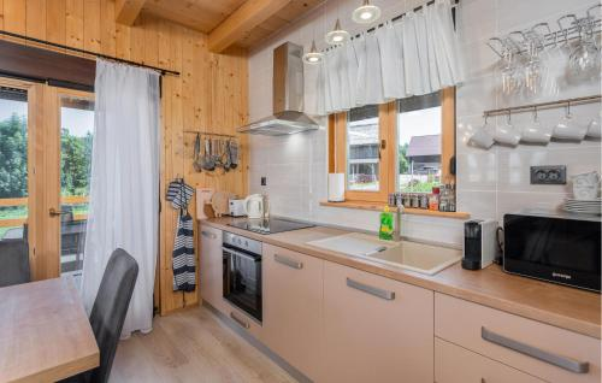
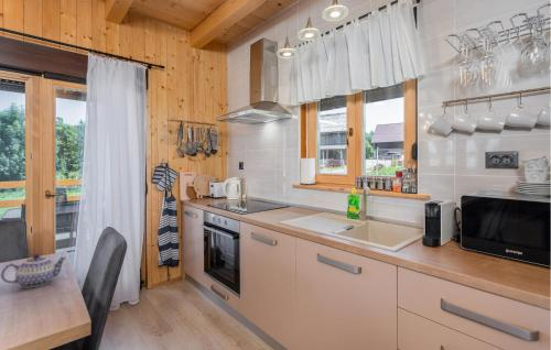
+ teapot (35, 269)
